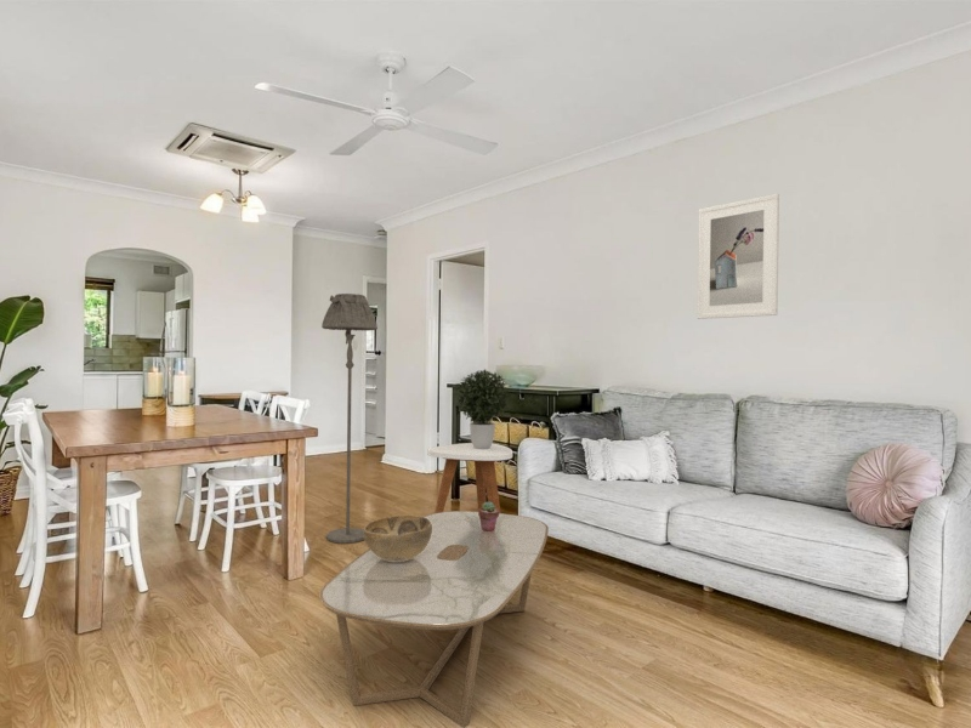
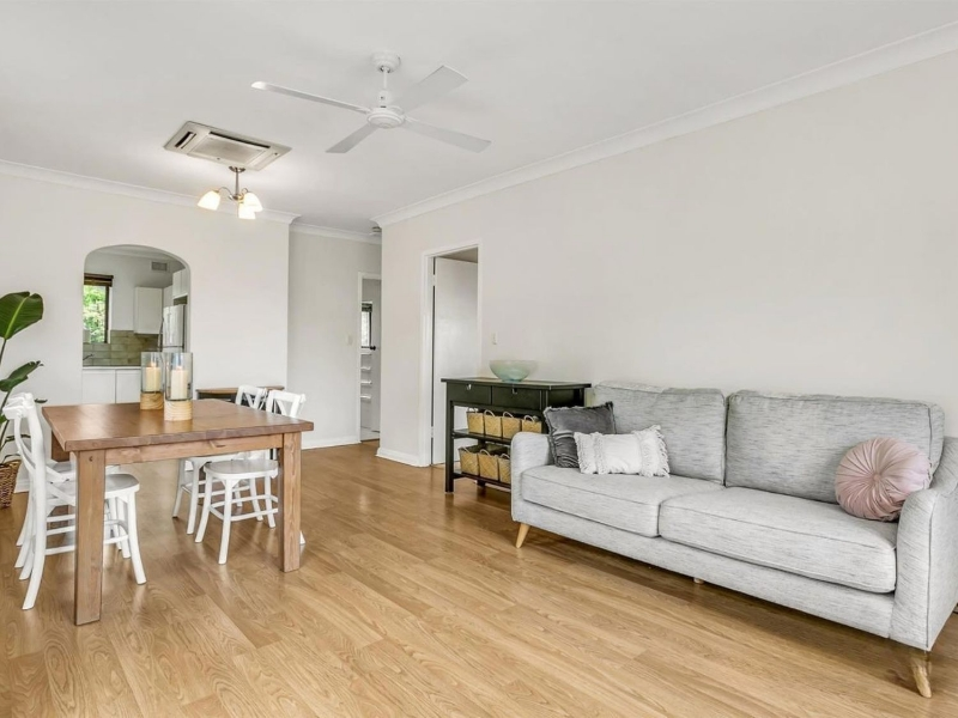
- coffee table (452, 601)
- decorative bowl (397, 540)
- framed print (736, 258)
- potted plant (482, 408)
- potted succulent (488, 514)
- floor lamp (348, 415)
- side table (477, 493)
